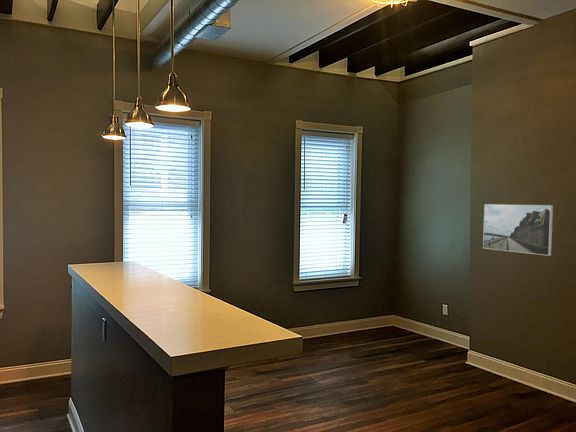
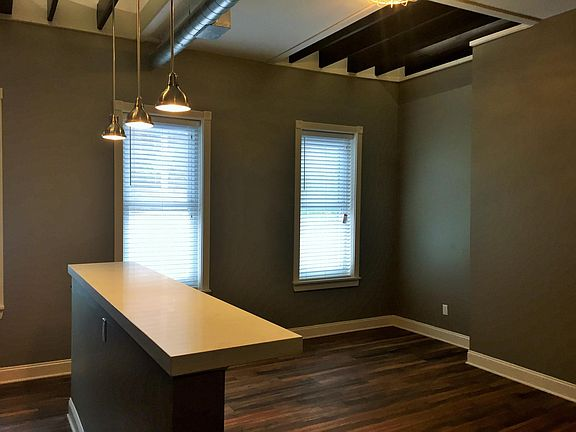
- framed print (515, 228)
